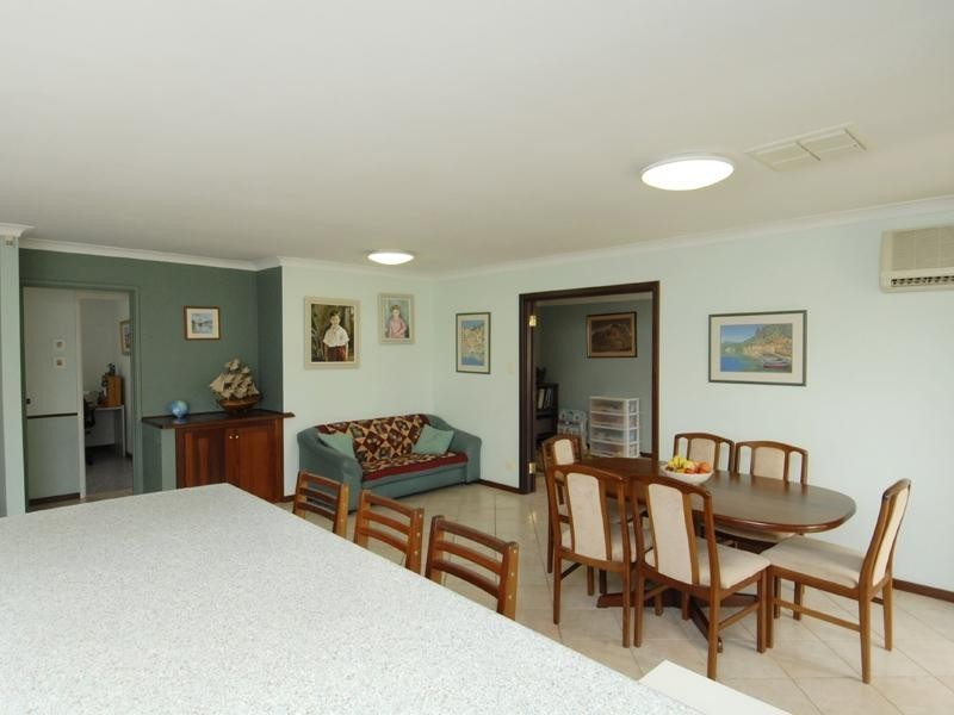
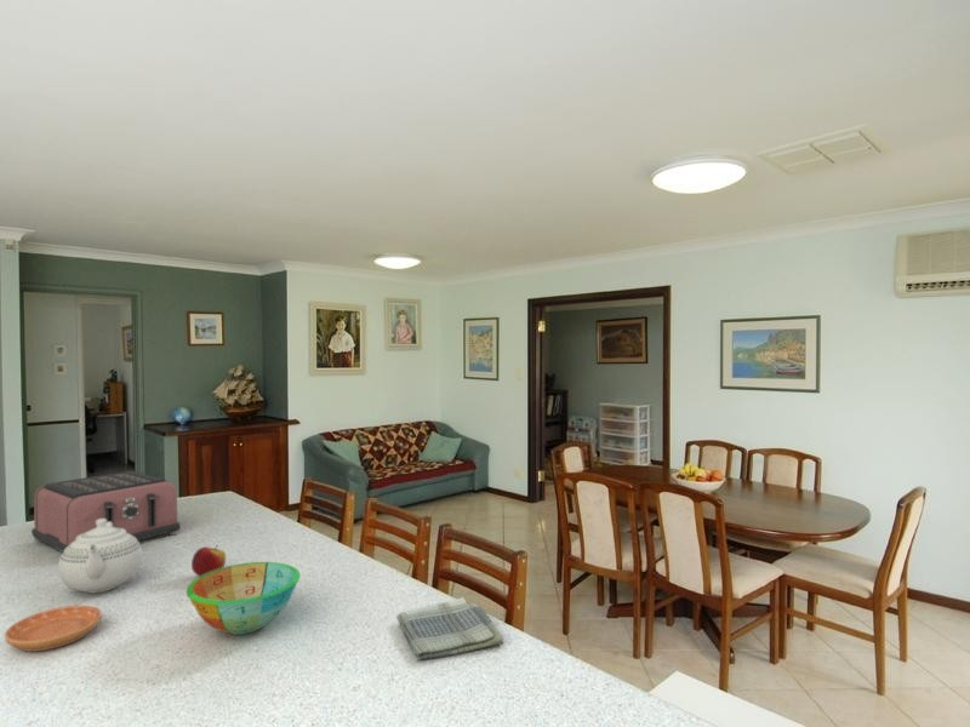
+ toaster (109, 509)
+ saucer (55, 628)
+ dish towel (449, 625)
+ apple (209, 561)
+ teapot (102, 553)
+ bowl (245, 602)
